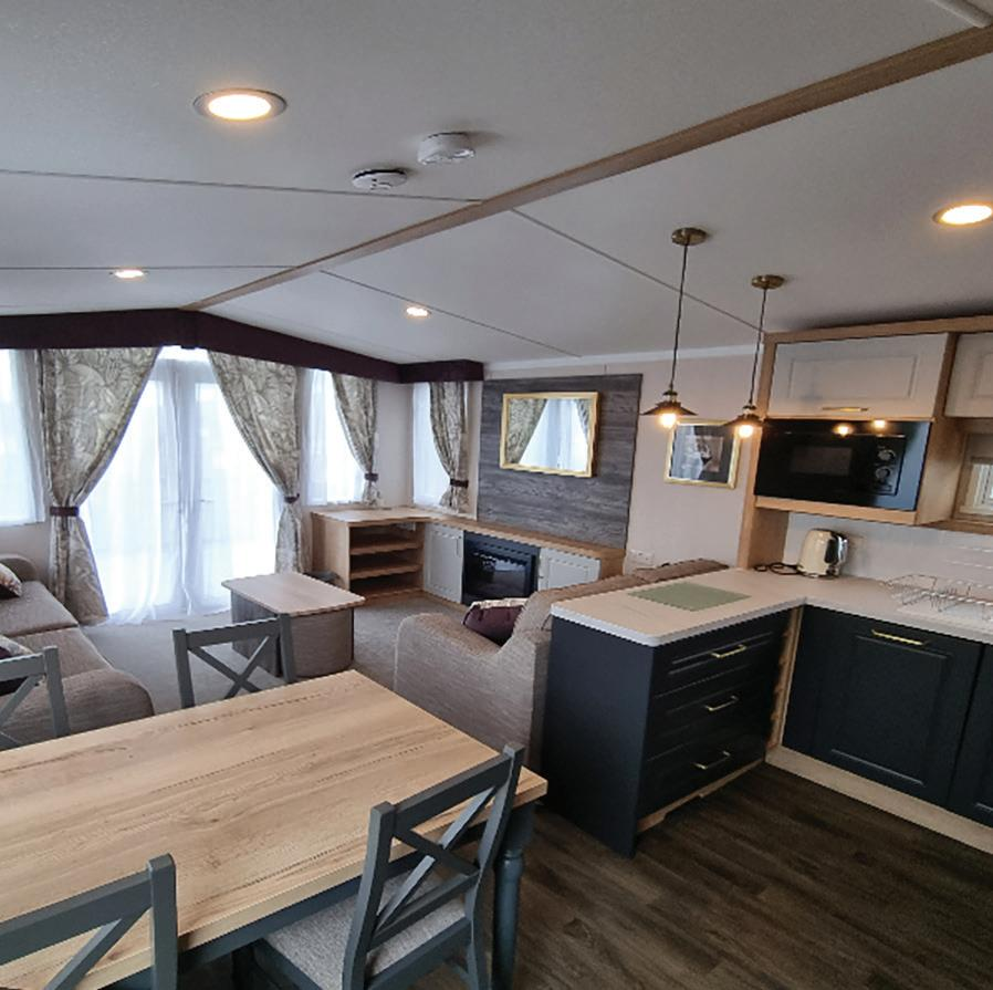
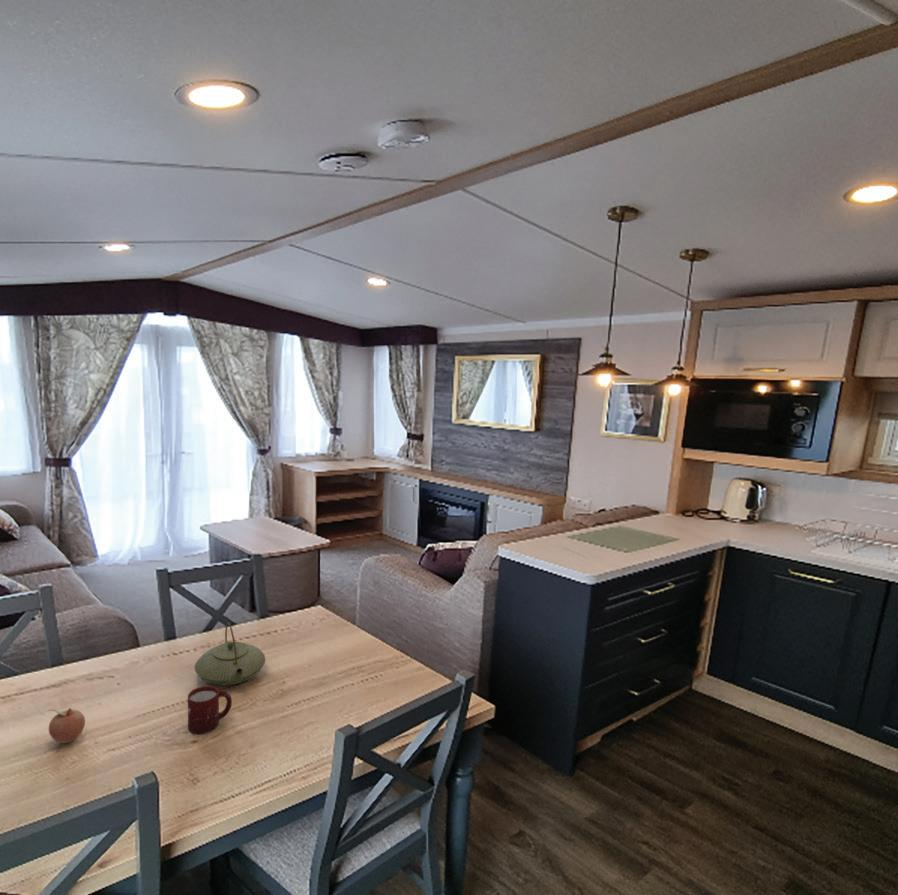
+ cup (210, 707)
+ teapot (231, 651)
+ fruit (66, 723)
